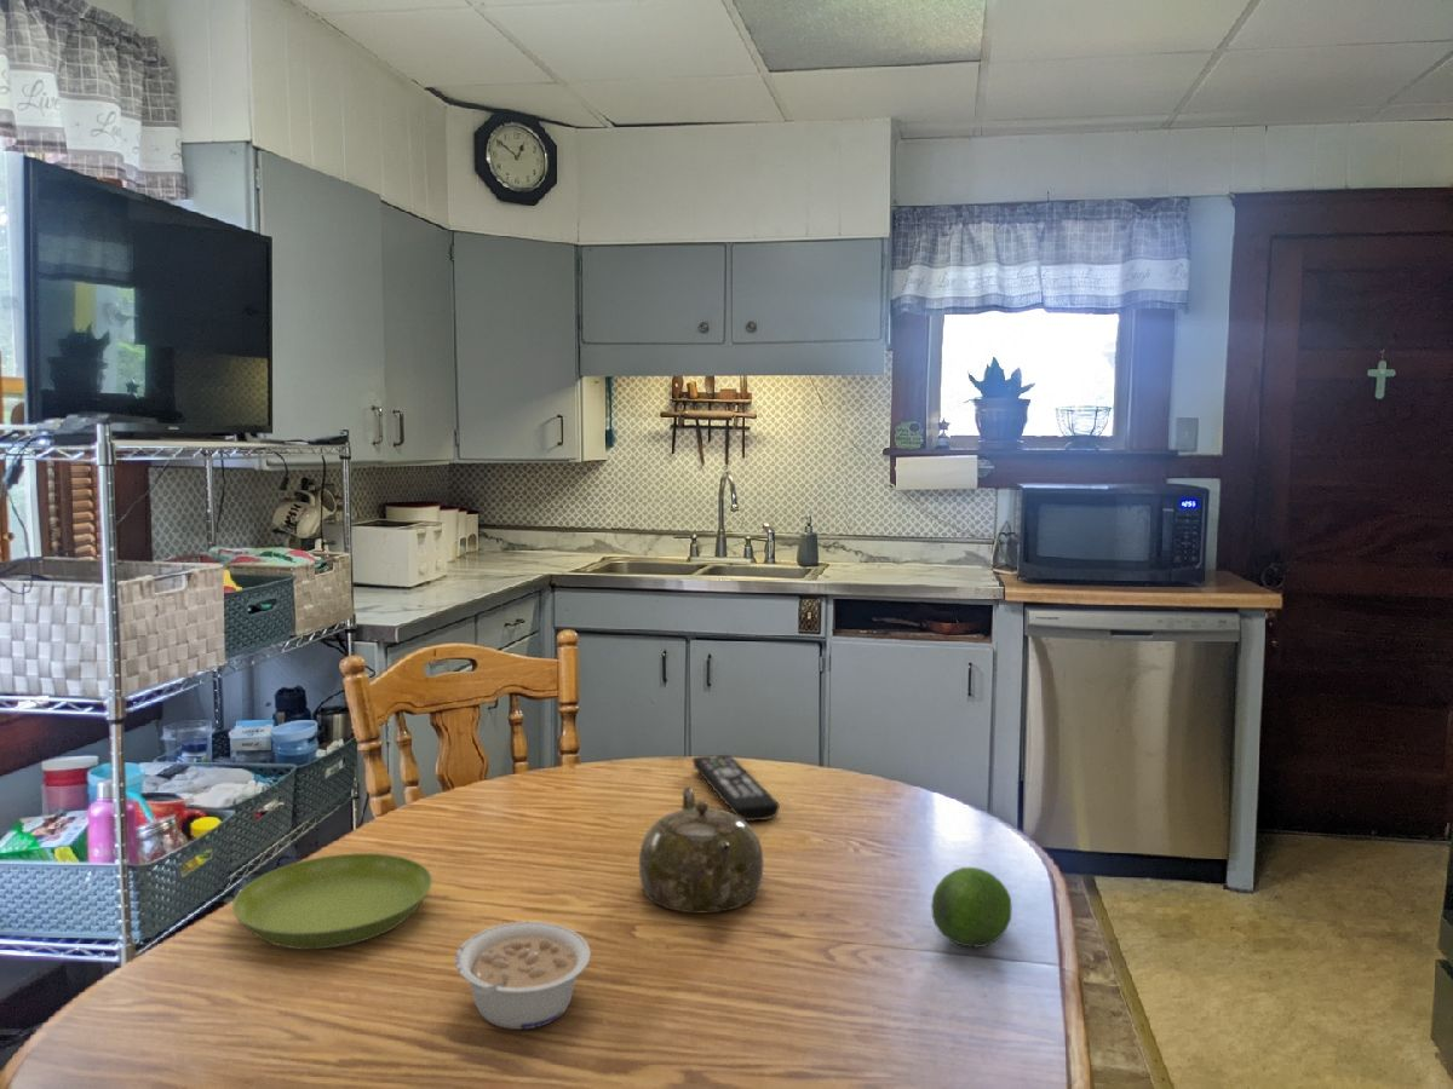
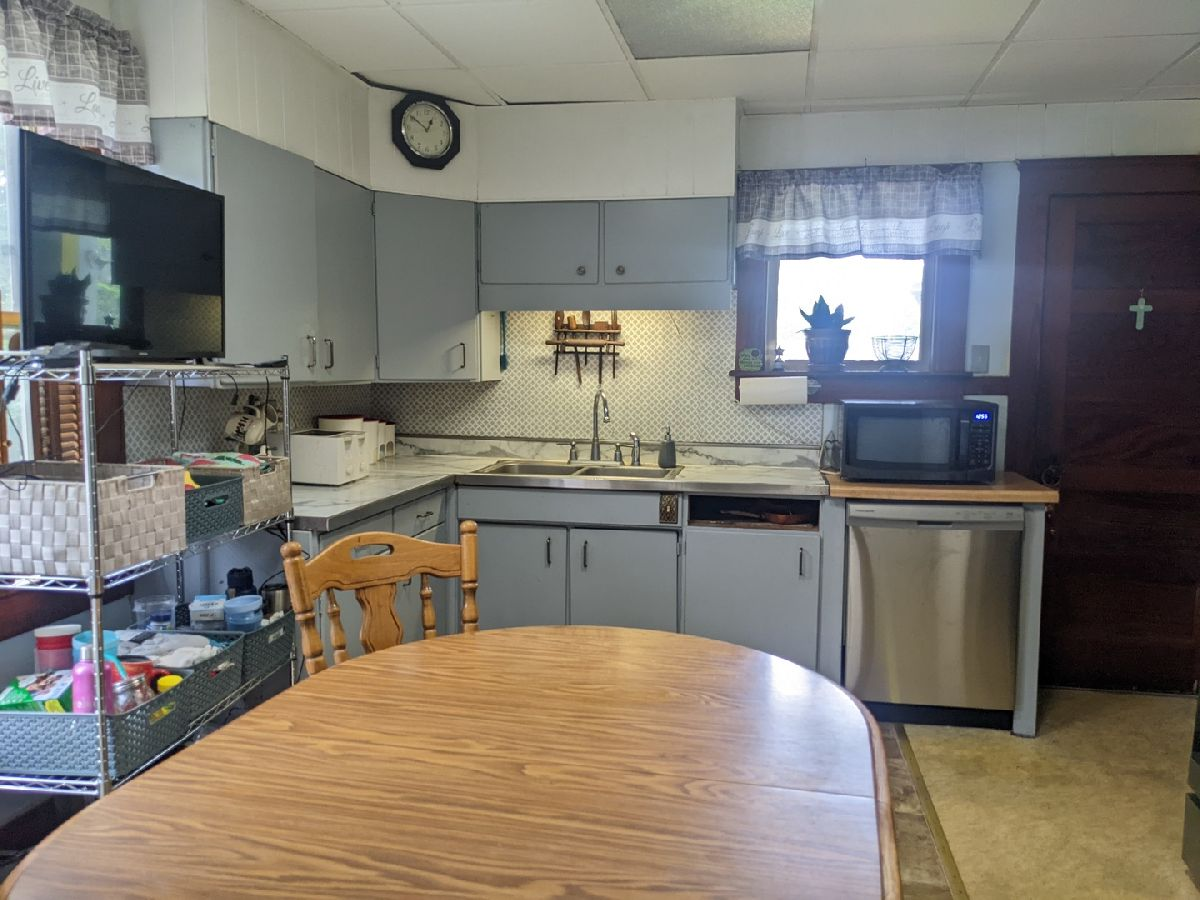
- legume (524, 975)
- fruit (969, 903)
- remote control (733, 785)
- teapot (703, 849)
- saucer (335, 901)
